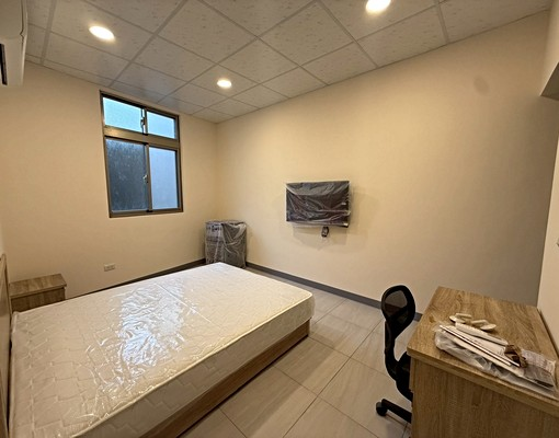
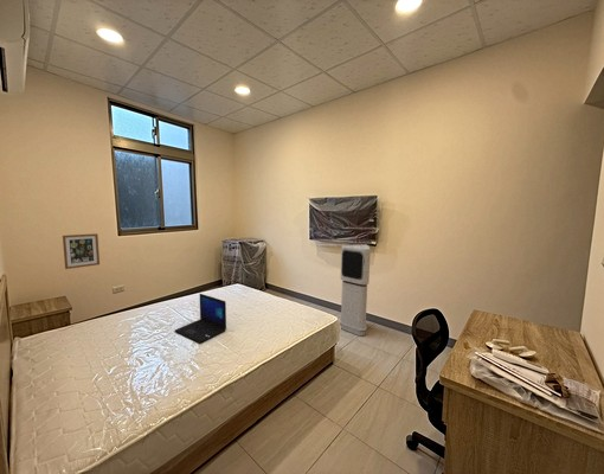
+ wall art (82, 250)
+ laptop (200, 315)
+ air purifier (358, 287)
